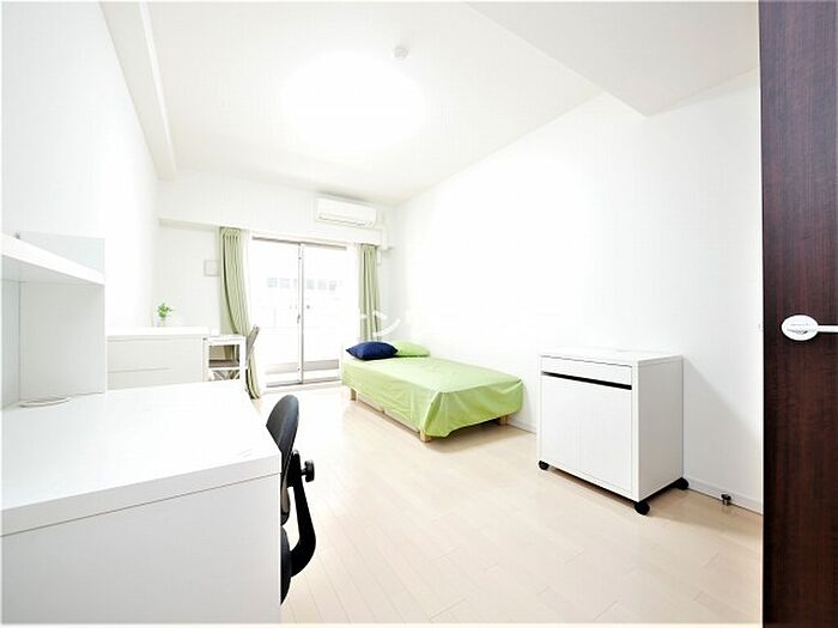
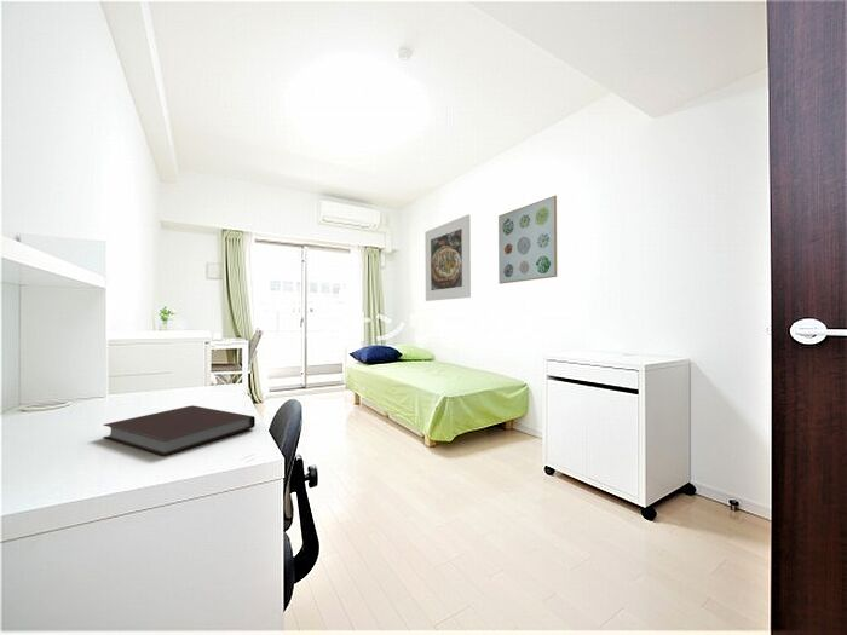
+ notebook (182, 426)
+ wall art (525, 243)
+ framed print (445, 261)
